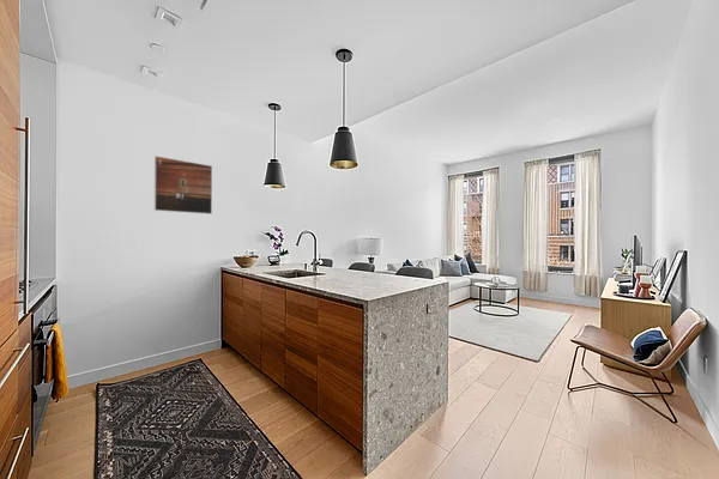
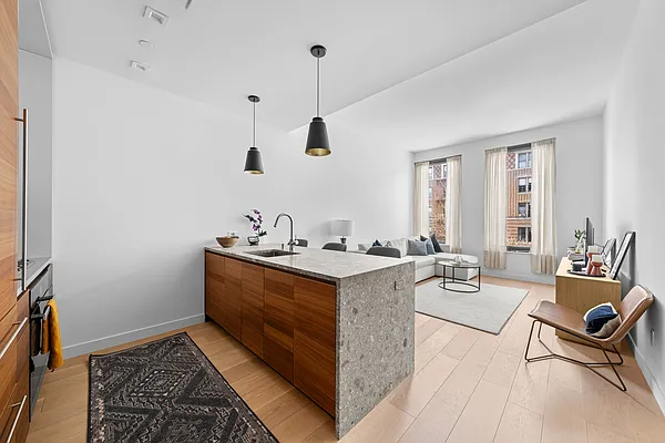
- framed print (185, 187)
